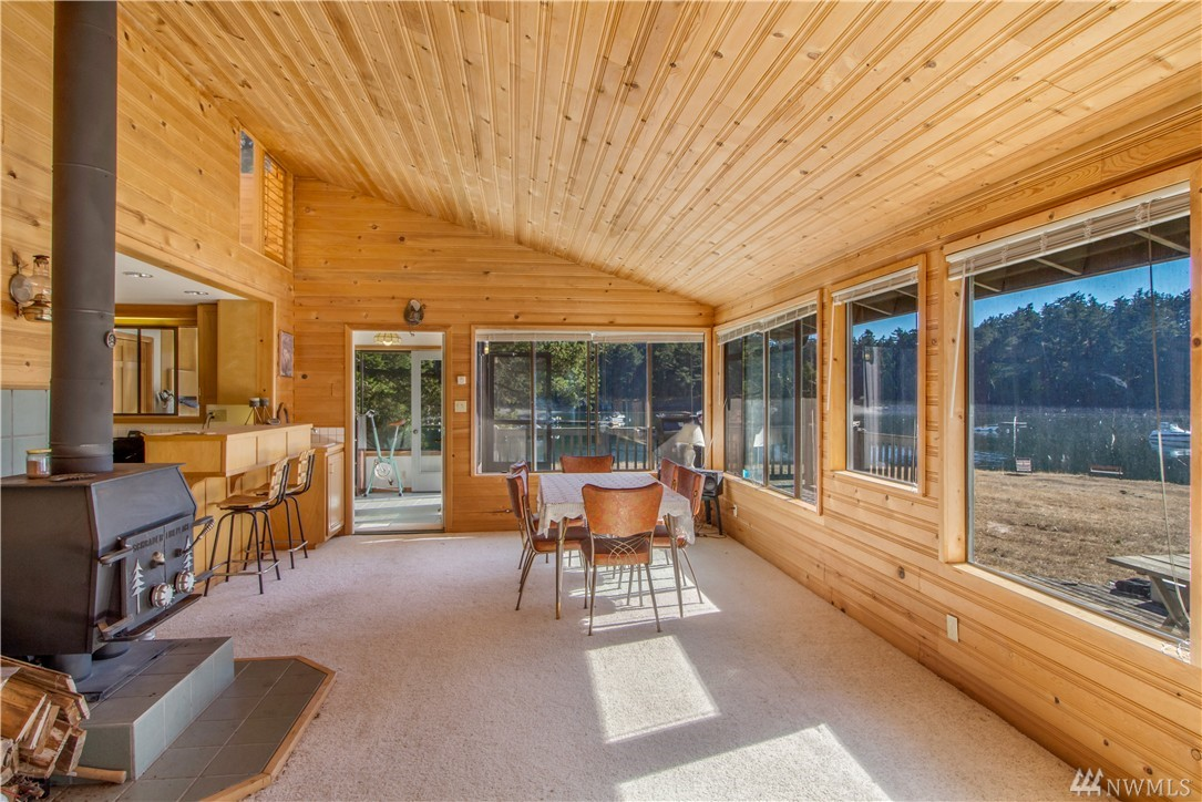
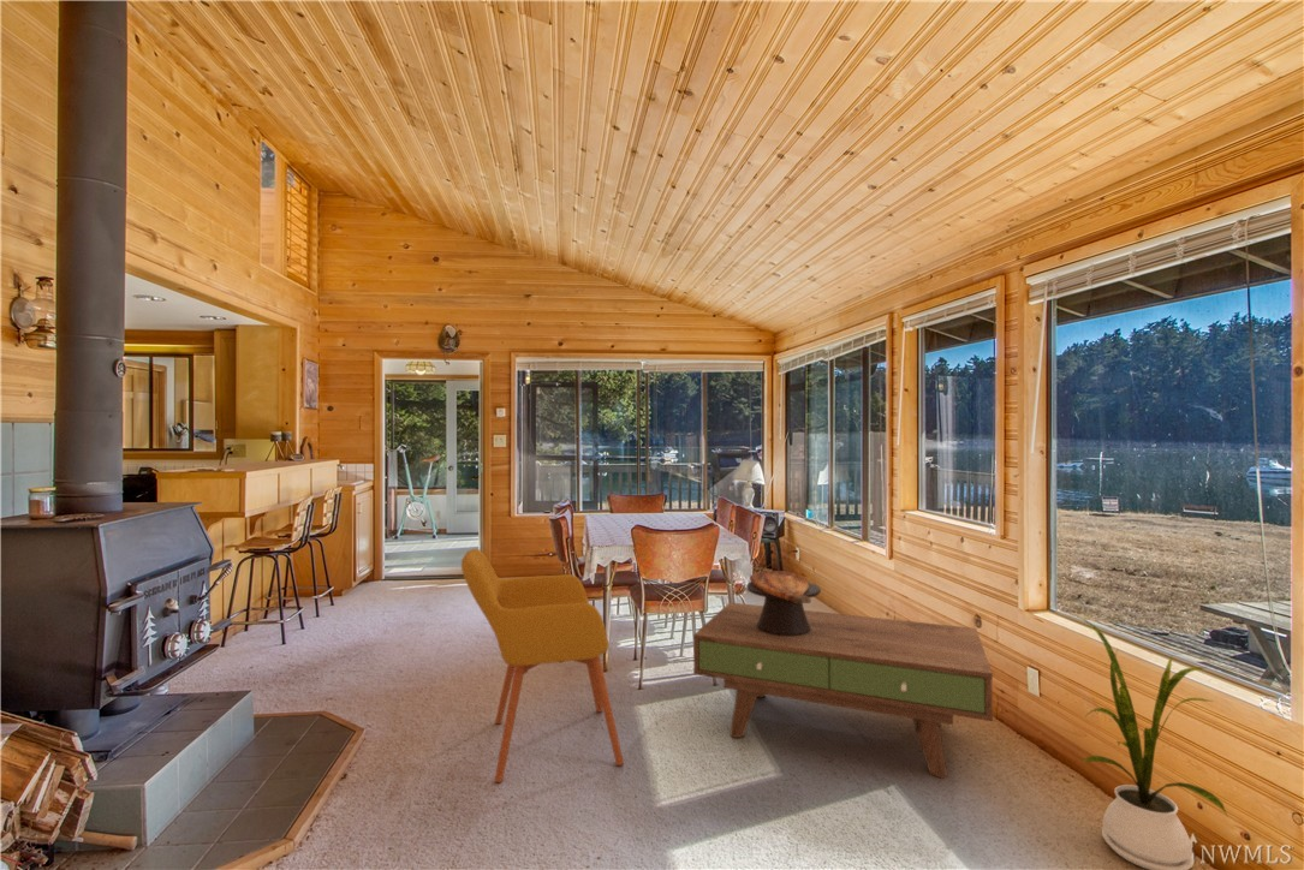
+ house plant (1137, 739)
+ armchair (538, 646)
+ coffee table (836, 680)
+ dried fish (782, 606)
